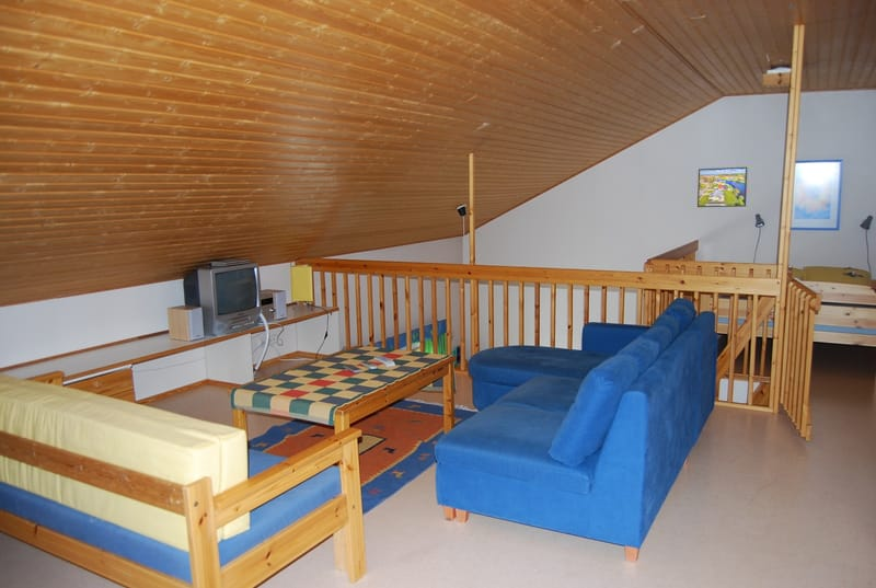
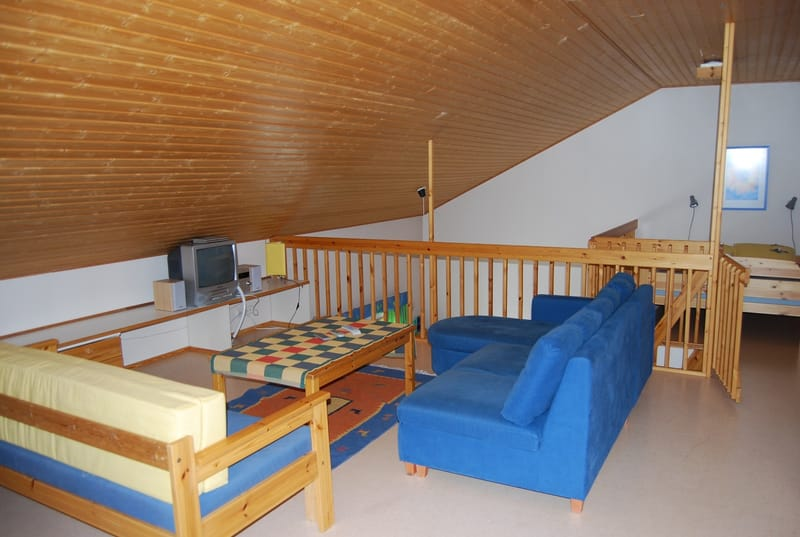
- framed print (722, 187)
